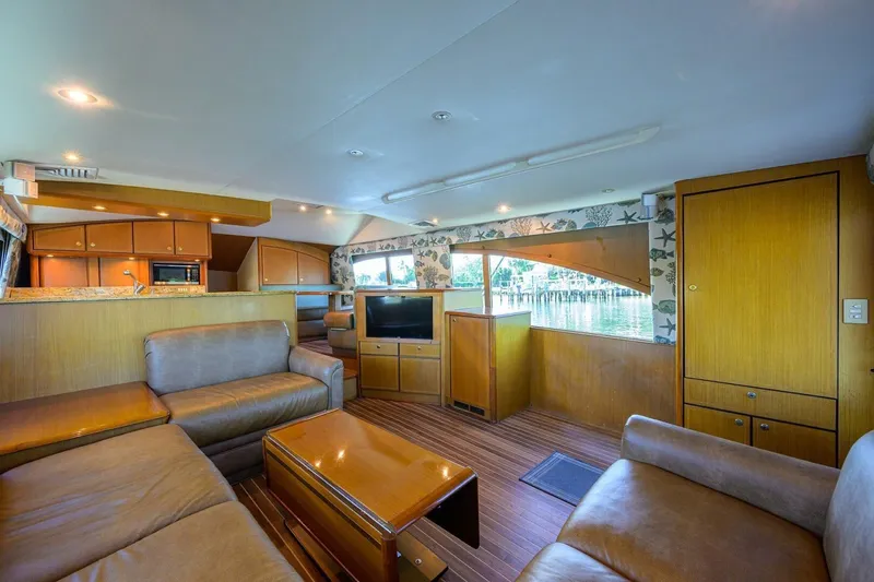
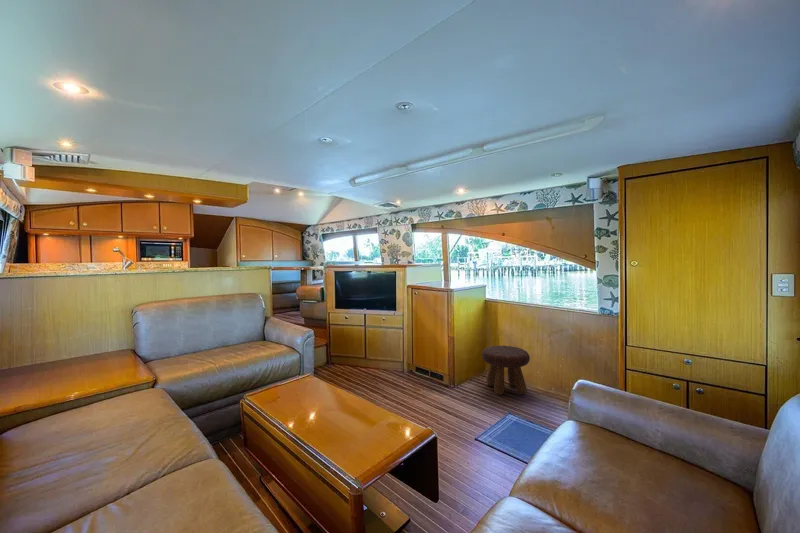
+ footstool (503, 369)
